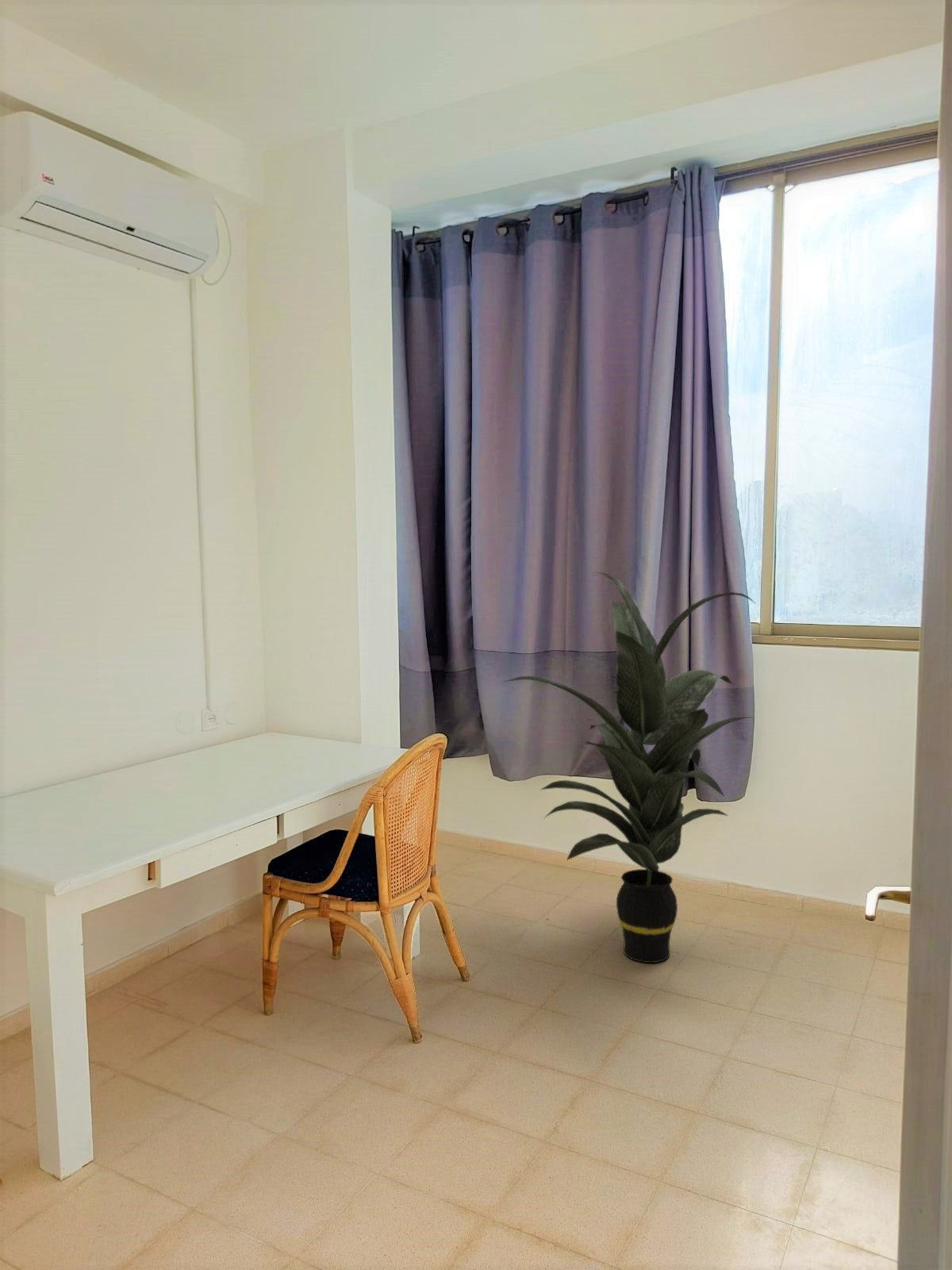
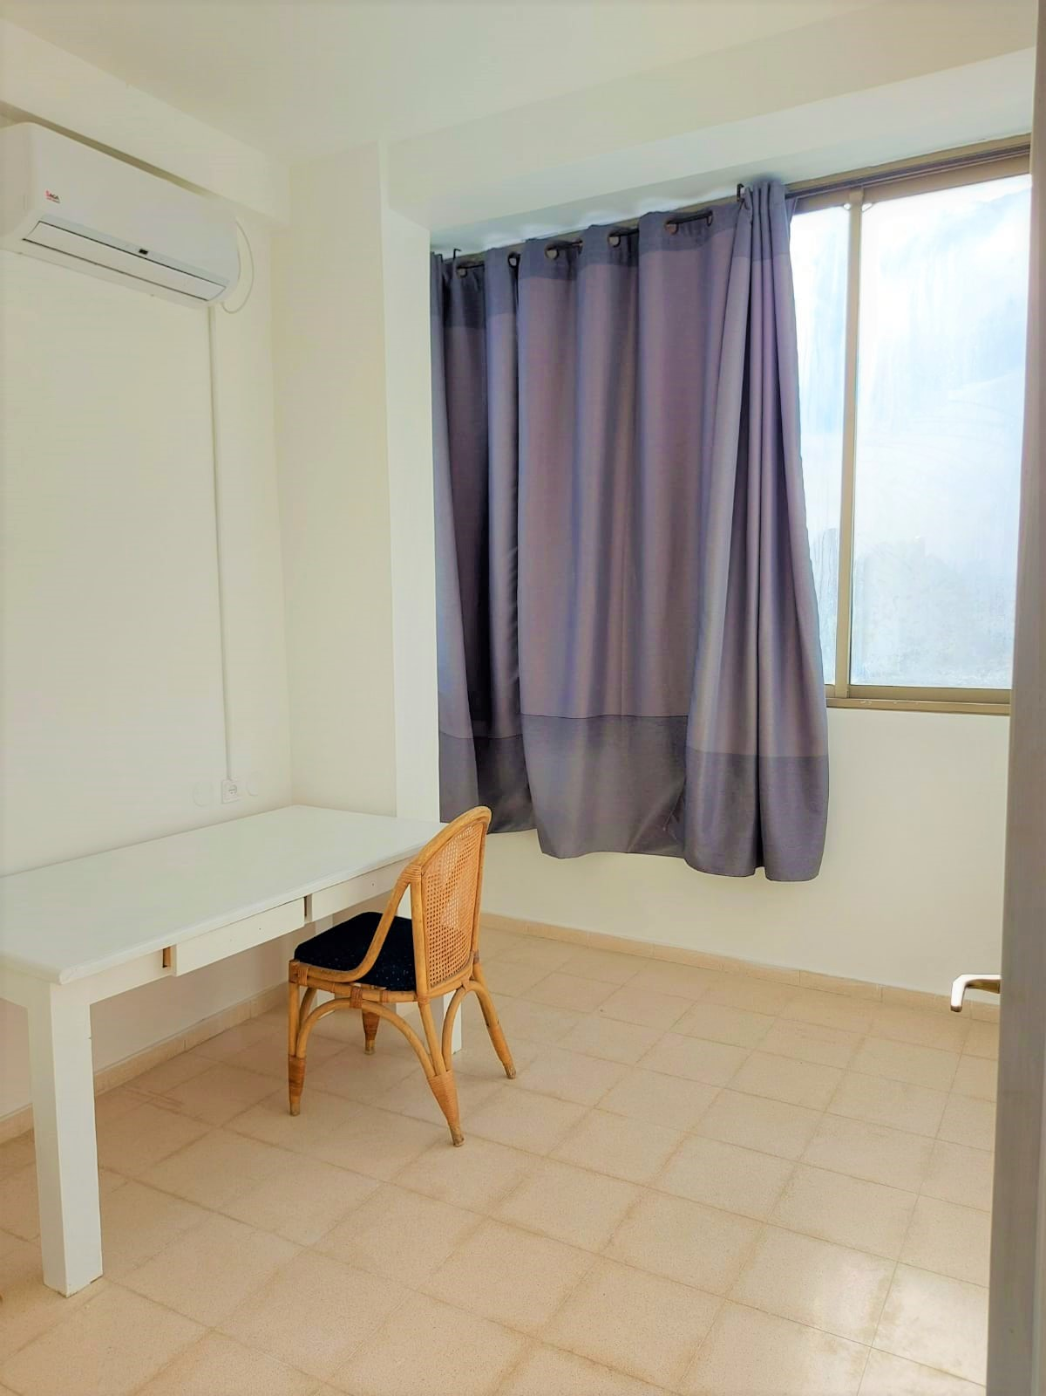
- indoor plant (638, 762)
